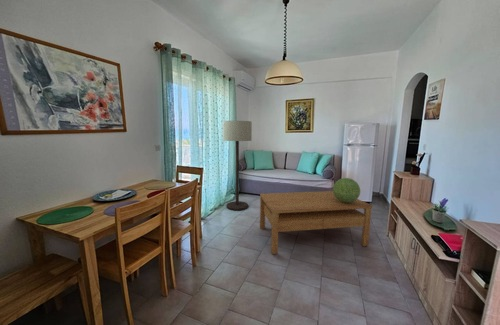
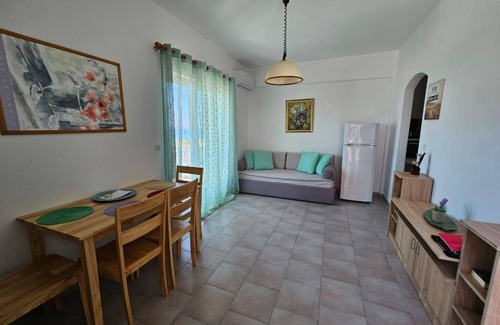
- coffee table (310, 217)
- floor lamp (237, 165)
- decorative sphere (346, 190)
